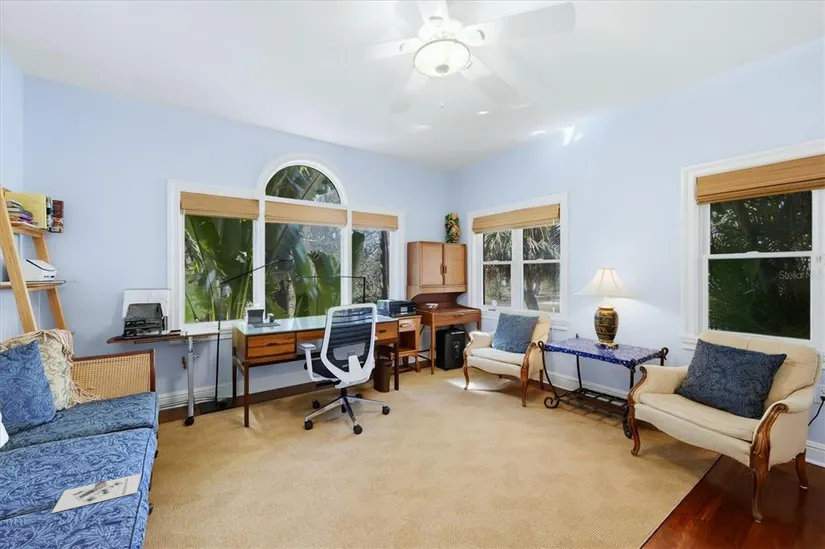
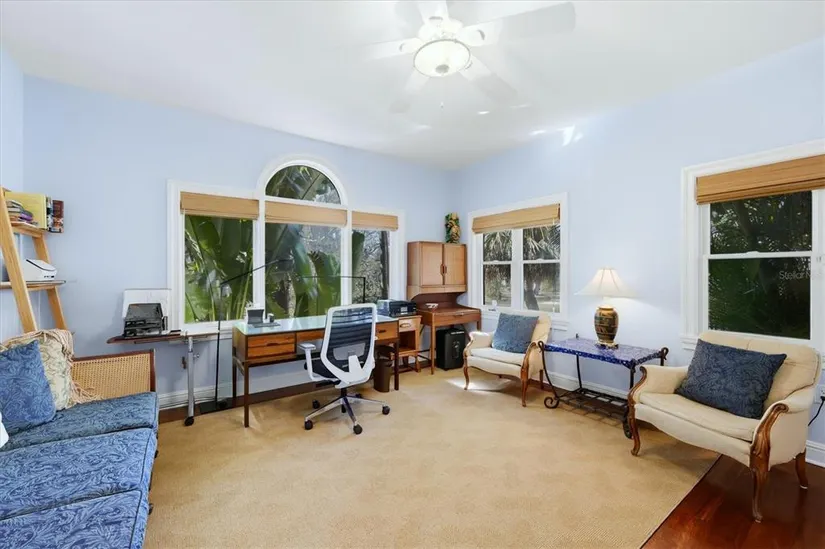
- architectural model (100, 488)
